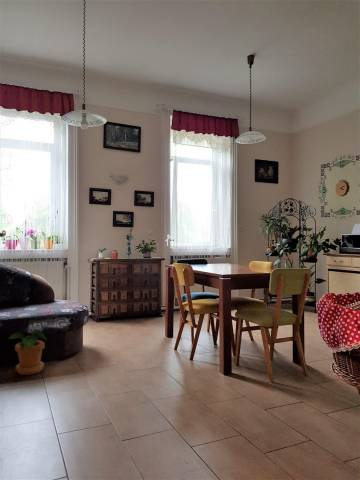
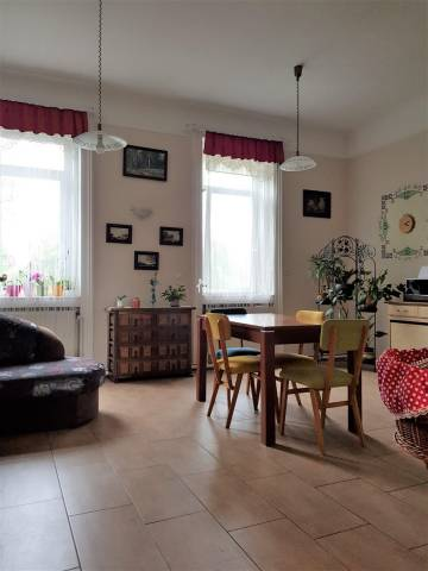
- potted plant (27, 352)
